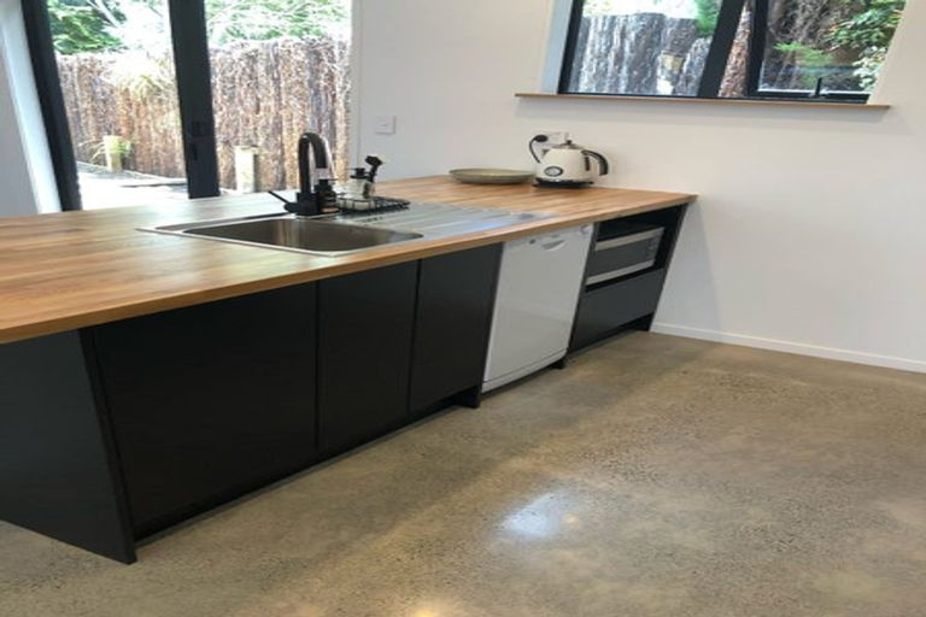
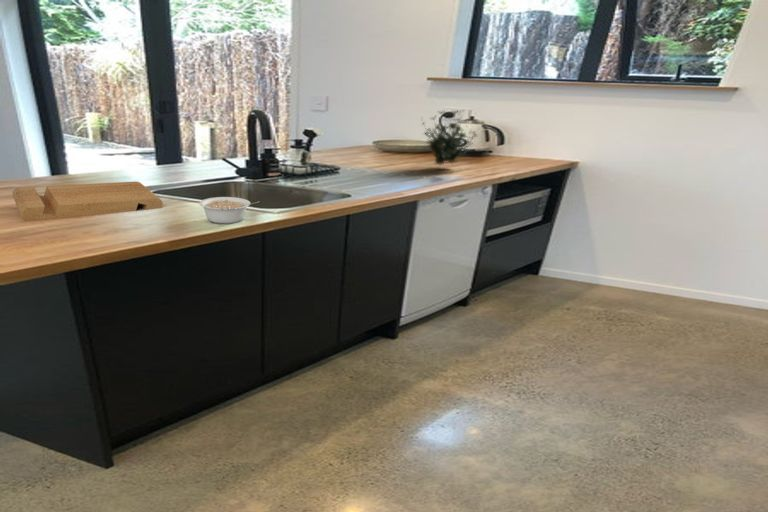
+ legume (227, 209)
+ cutting board (89, 199)
+ plant (446, 139)
